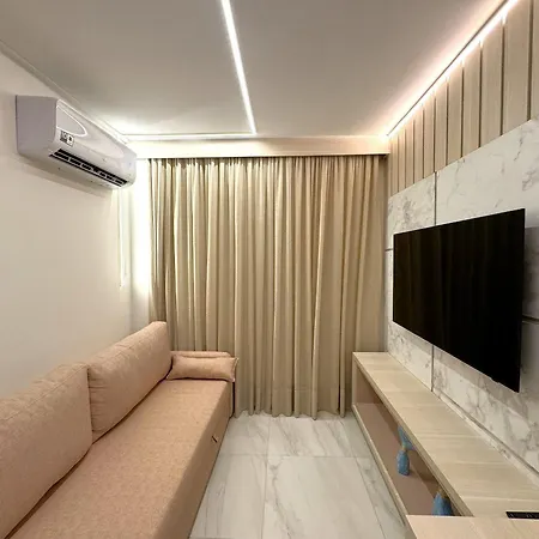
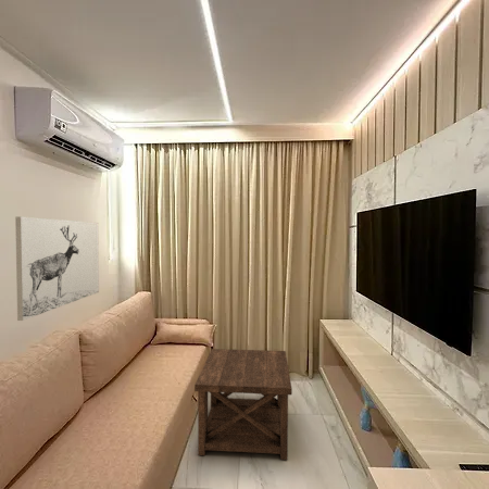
+ wall art (65, 262)
+ side table (246, 399)
